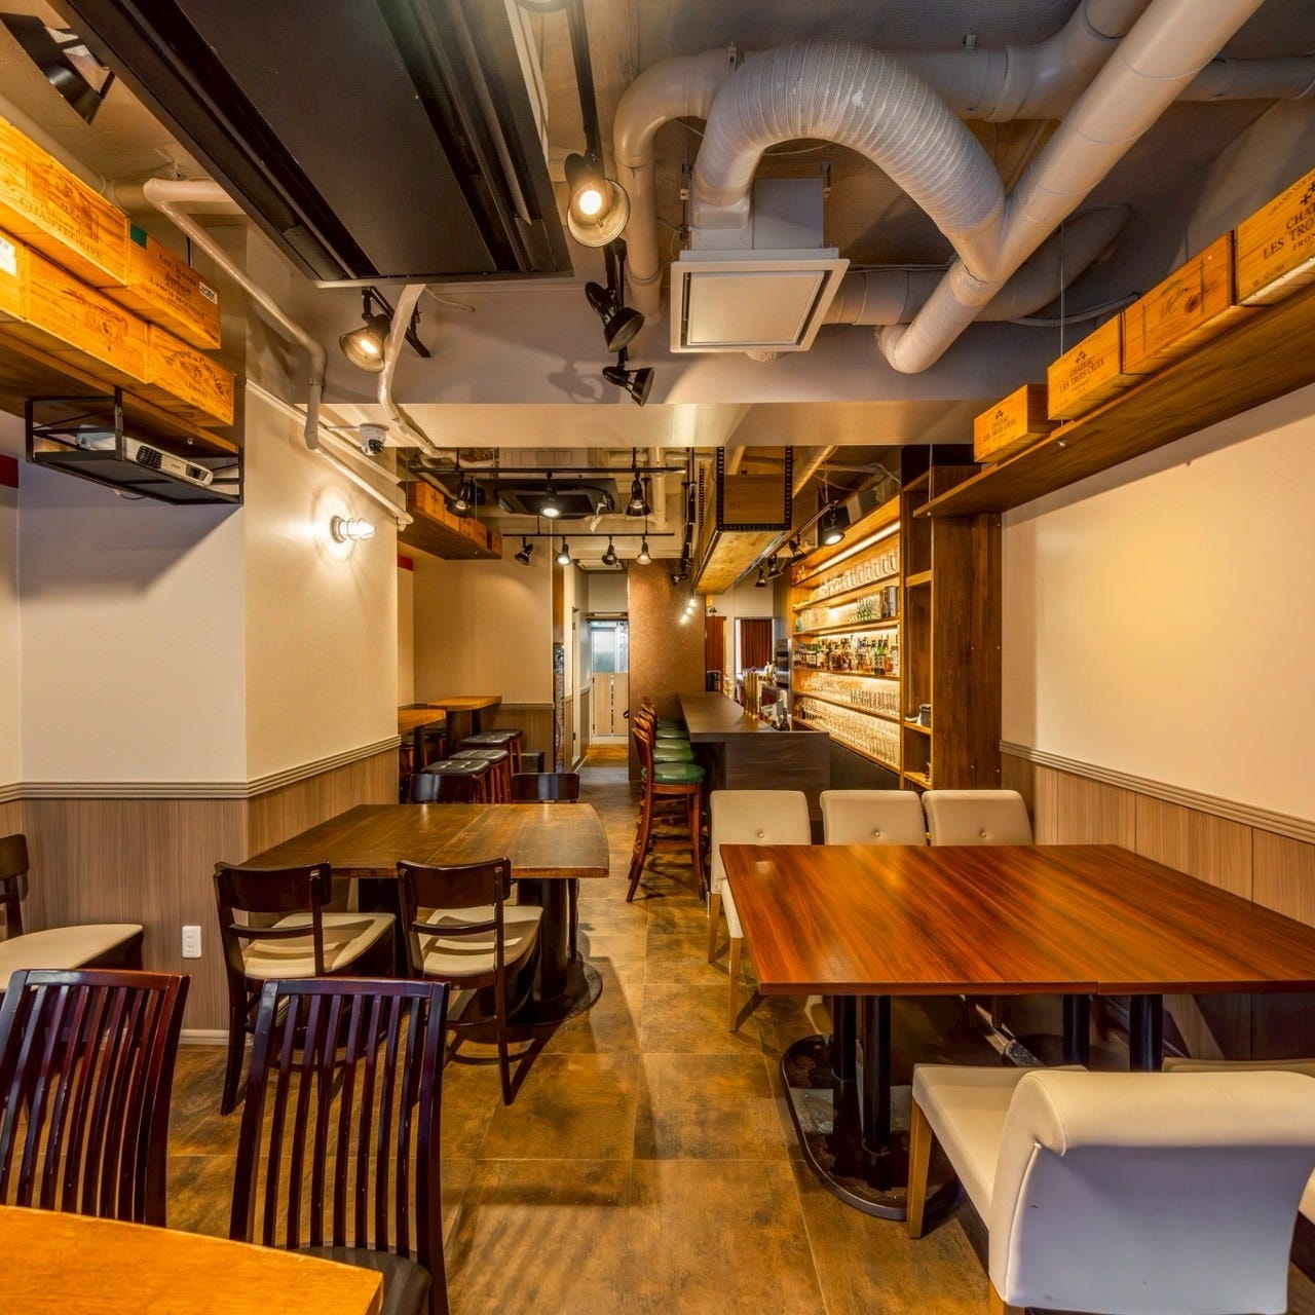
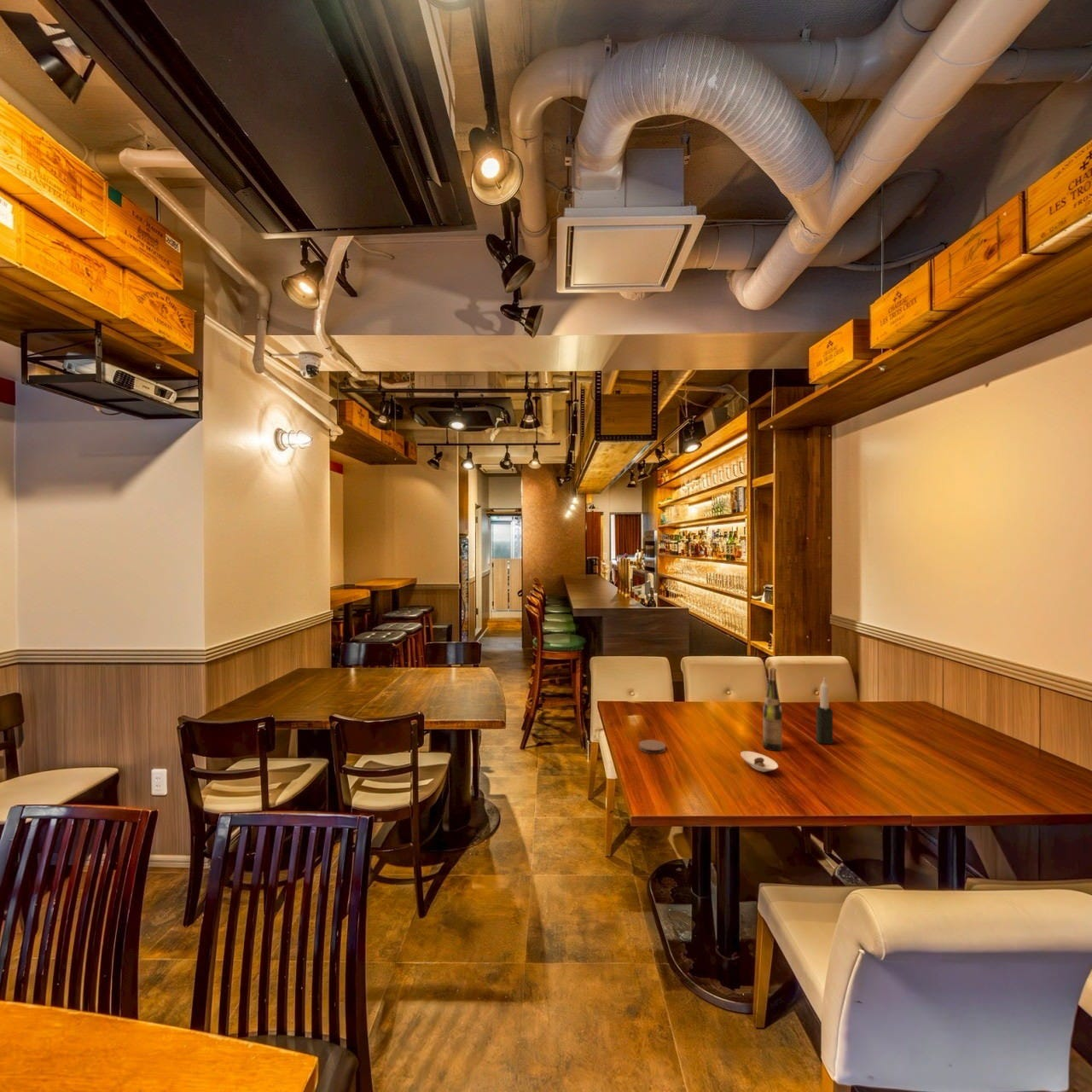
+ wine bottle (772, 707)
+ coaster (652, 746)
+ saucer (758, 763)
+ candle (824, 709)
